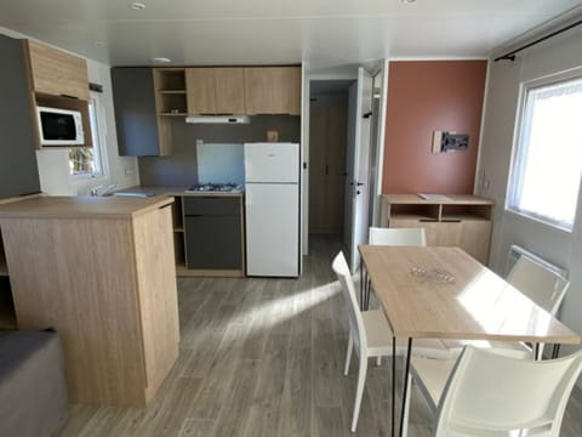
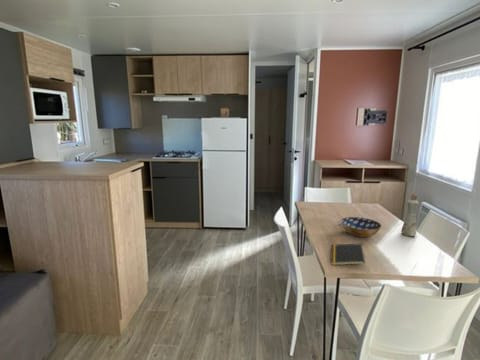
+ bottle (410, 214)
+ bowl (360, 228)
+ notepad (346, 253)
